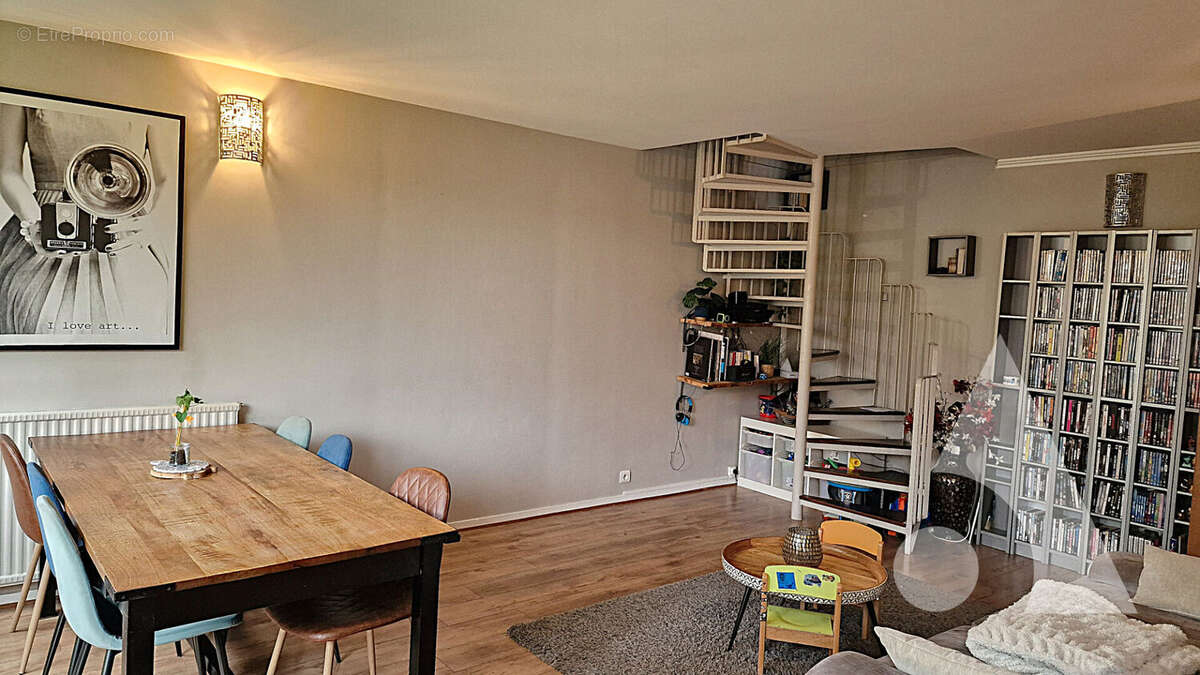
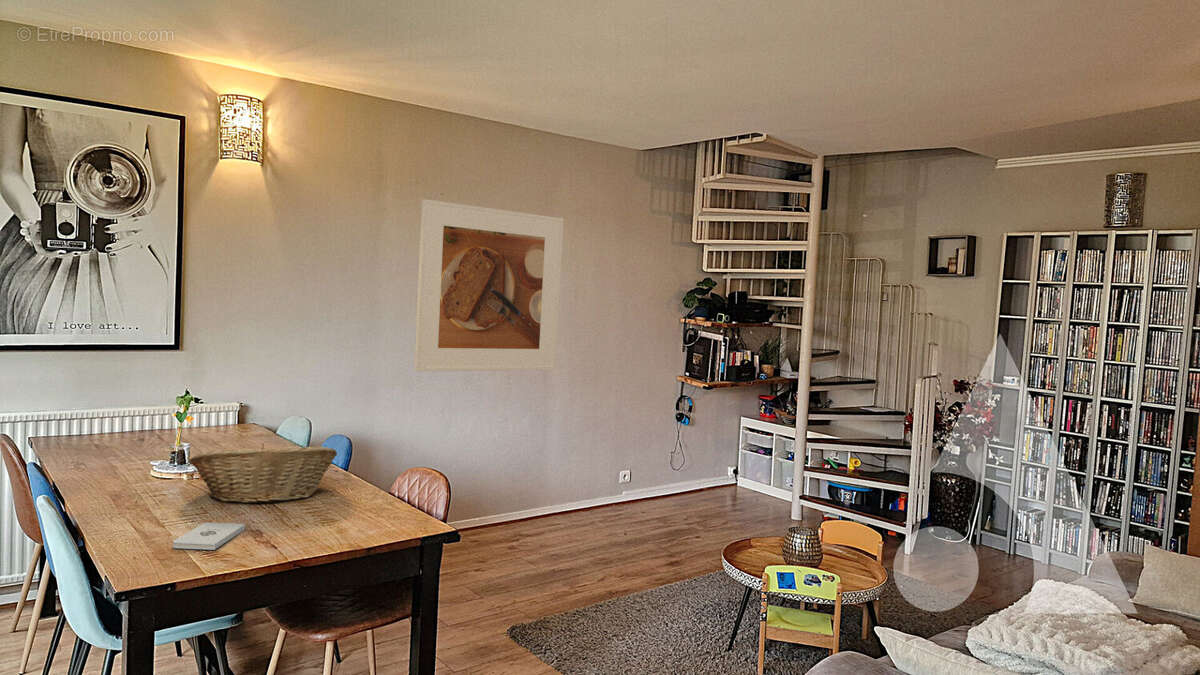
+ fruit basket (265, 467)
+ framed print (493, 290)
+ notepad (209, 535)
